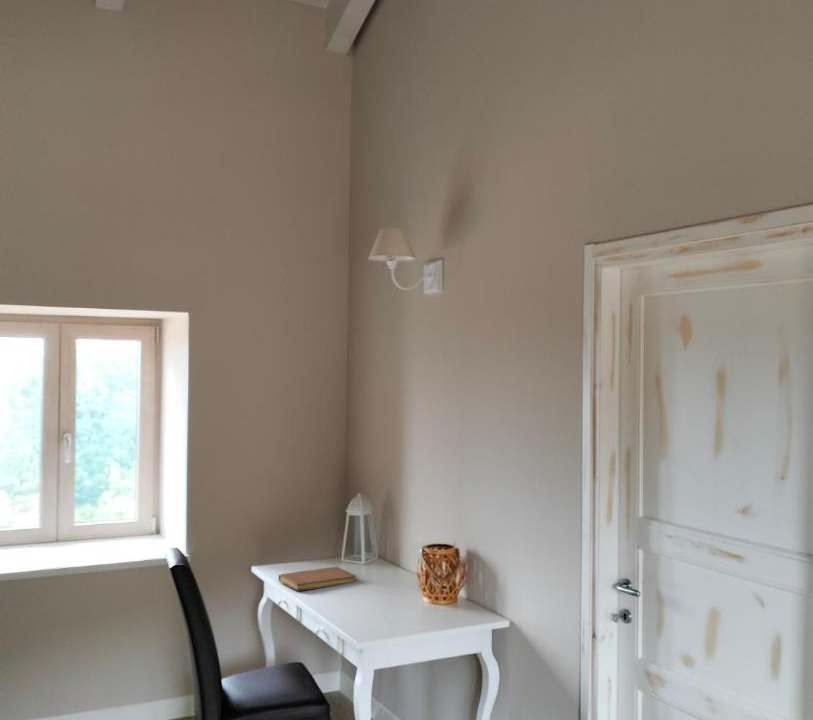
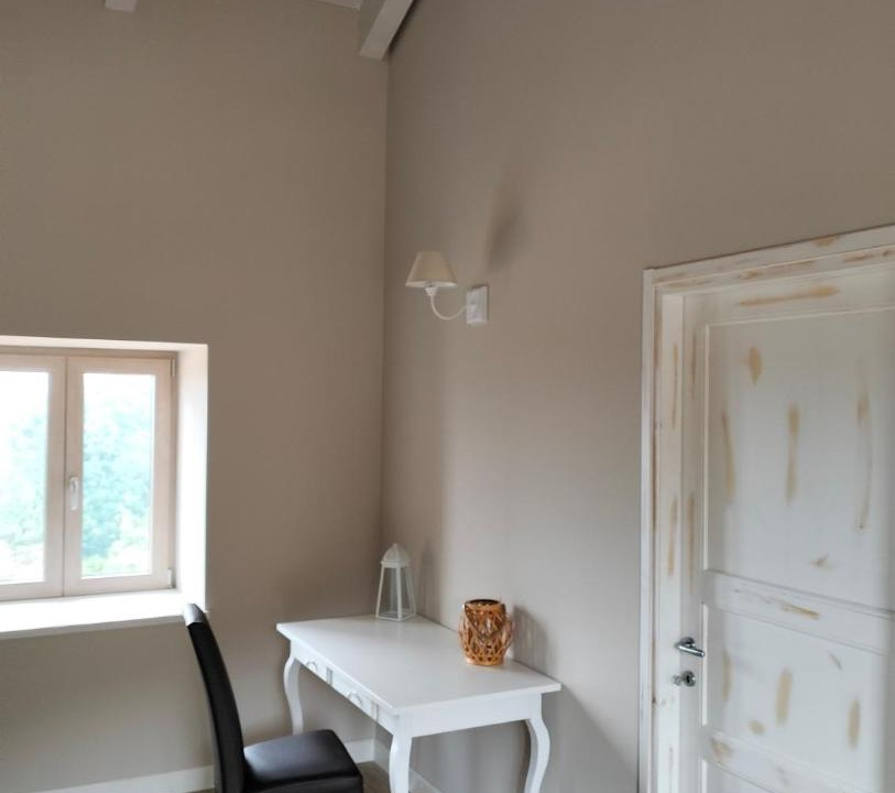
- notebook (317, 578)
